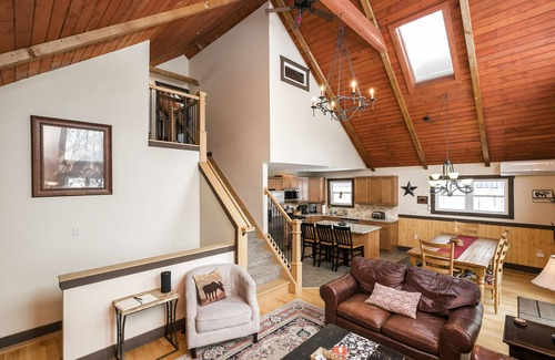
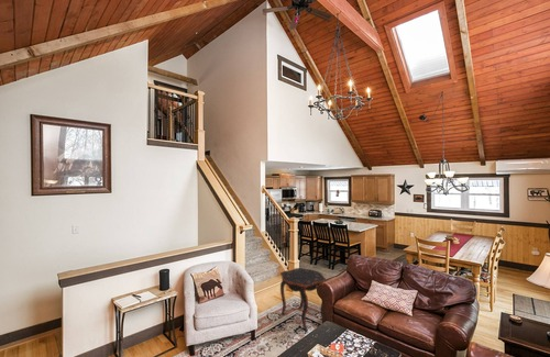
+ side table (302, 295)
